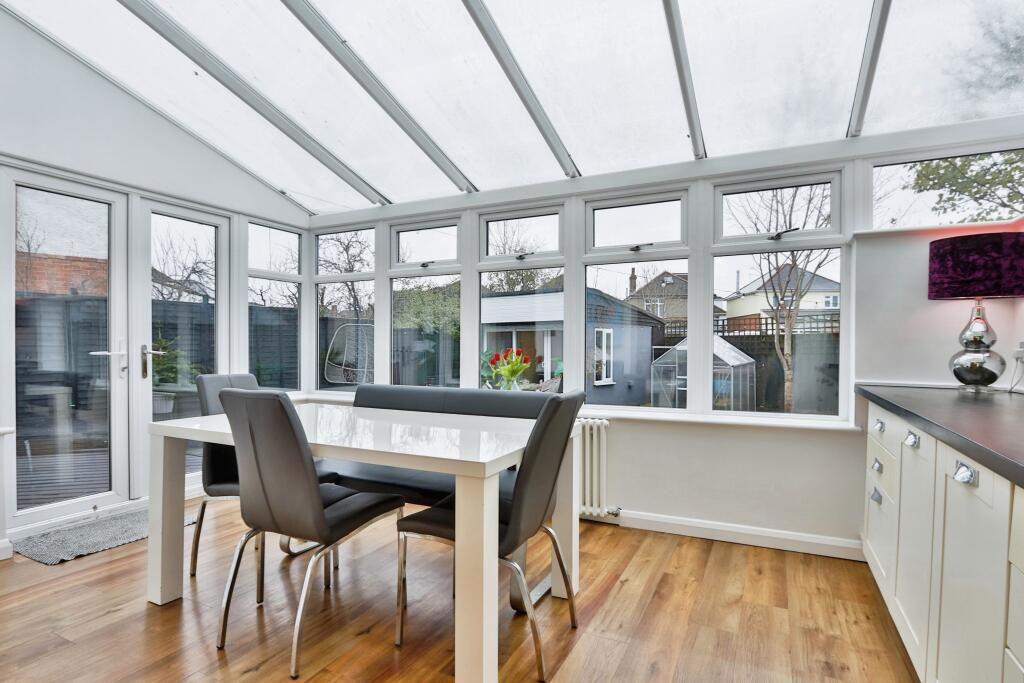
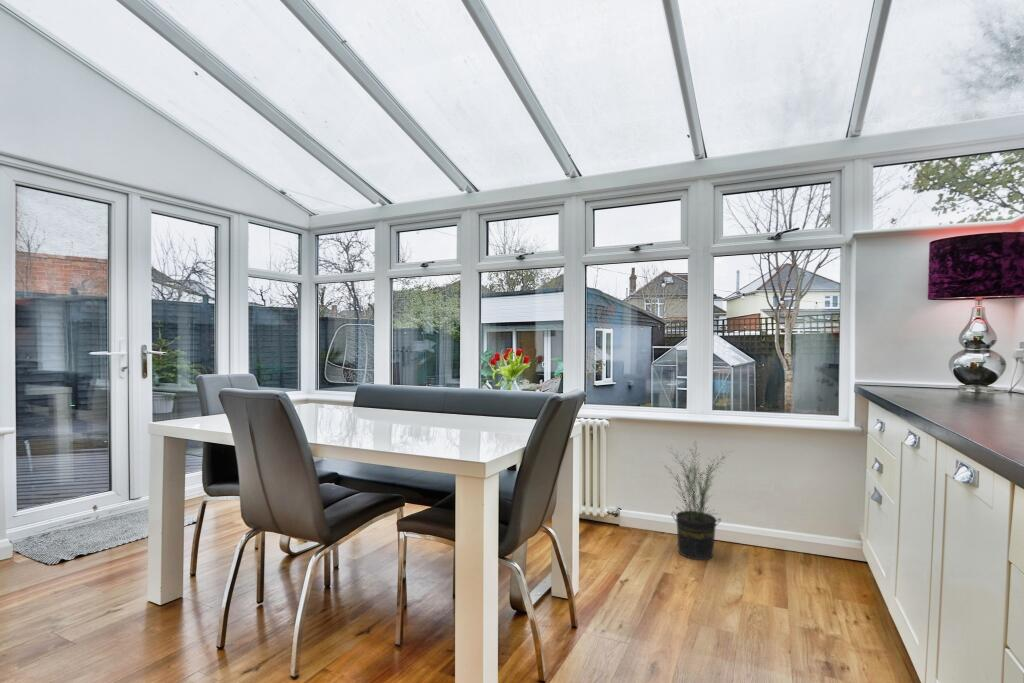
+ potted plant (694, 498)
